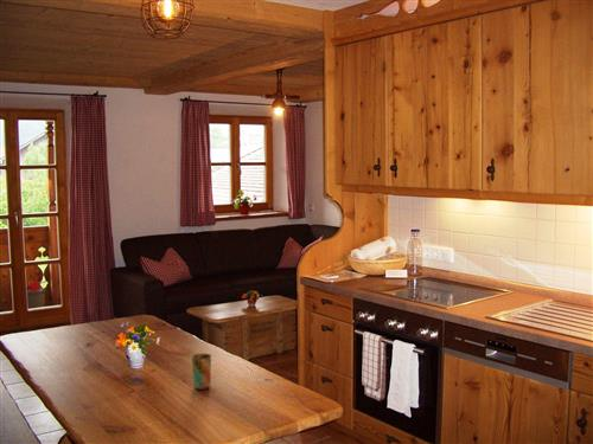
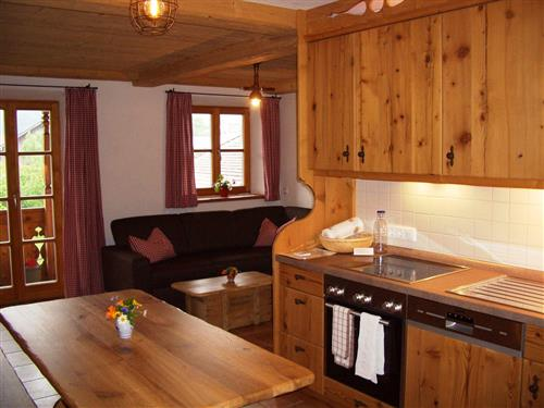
- cup (202, 371)
